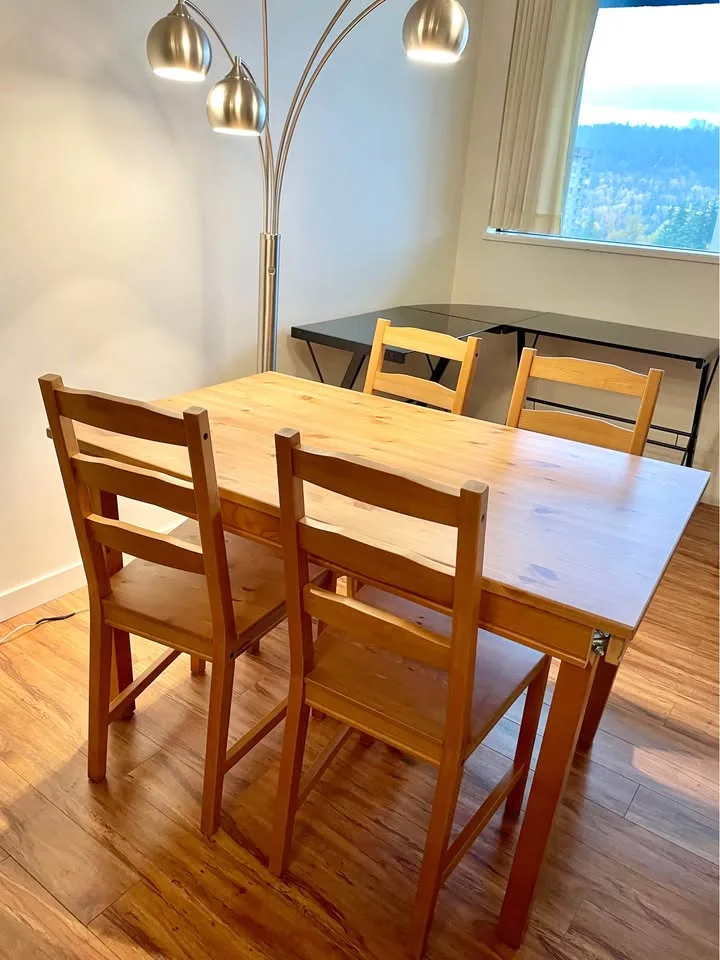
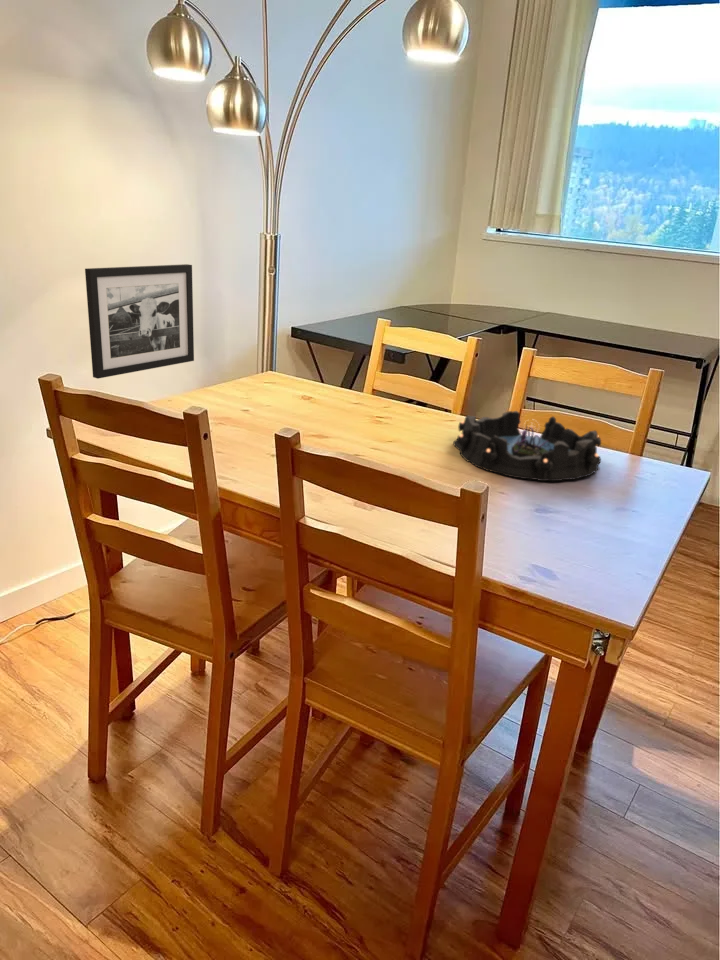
+ picture frame (144, 318)
+ decorative bowl (527, 439)
